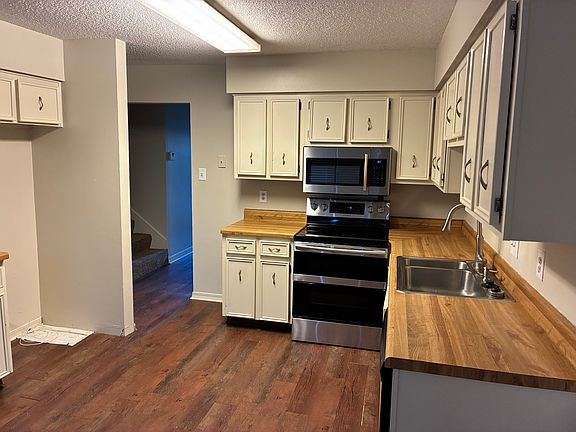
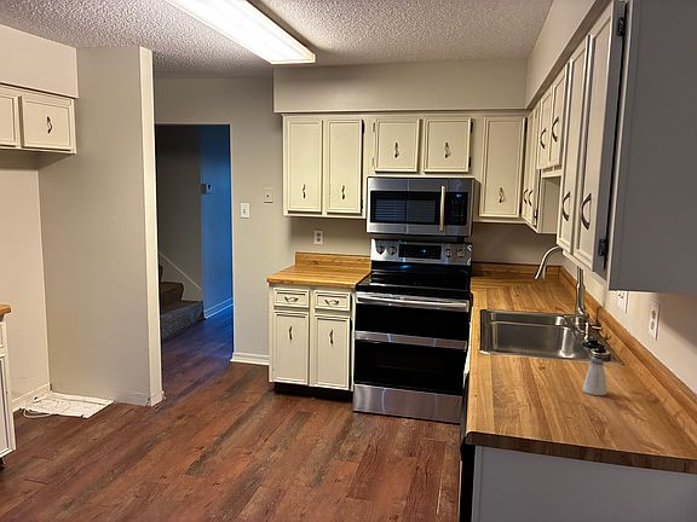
+ saltshaker (595, 376)
